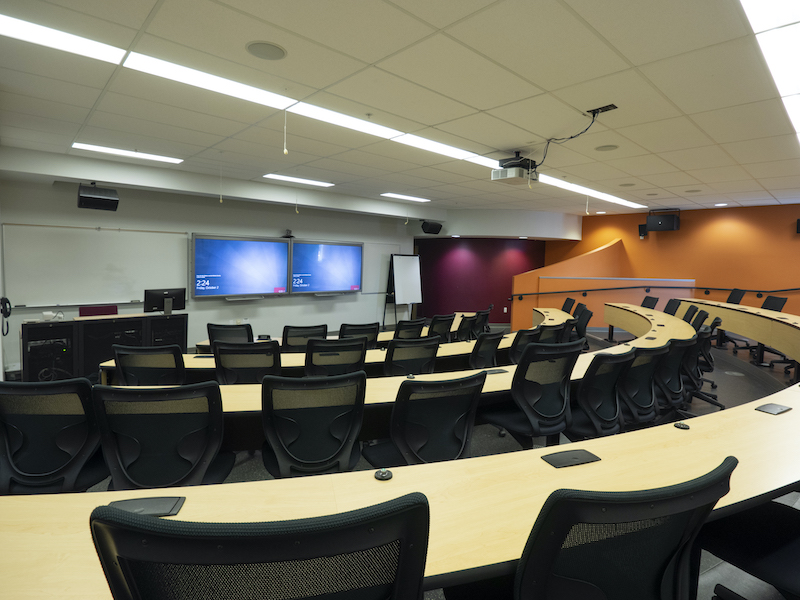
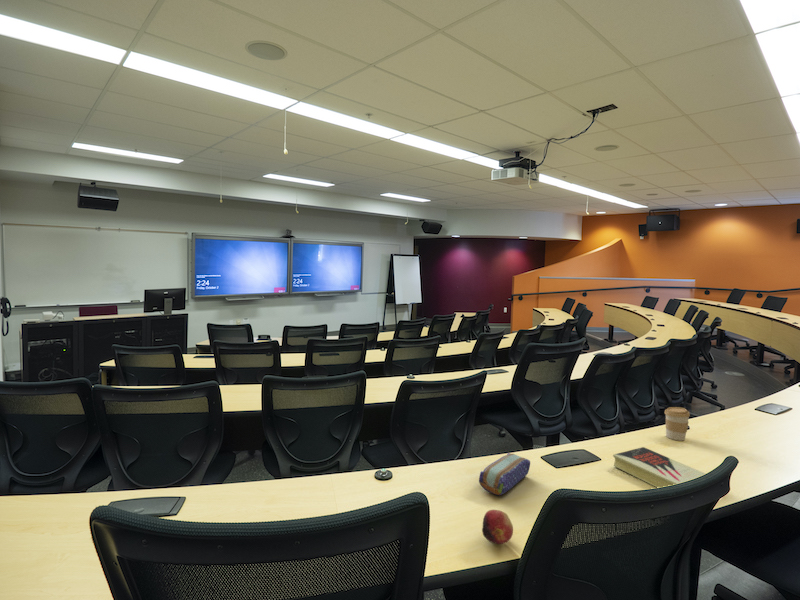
+ coffee cup (676, 423)
+ fruit (497, 527)
+ pencil case (504, 472)
+ book (659, 470)
